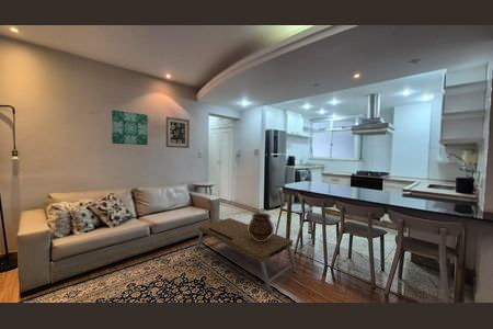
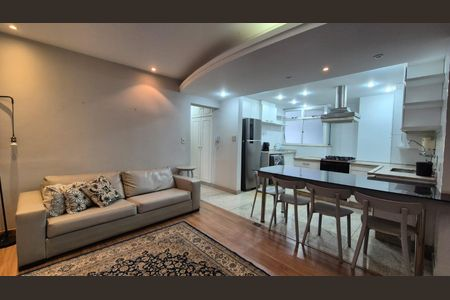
- wall art (130, 128)
- ceramic pot (261, 225)
- wall art (177, 133)
- coffee table (241, 245)
